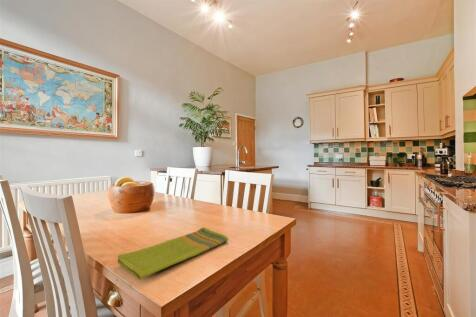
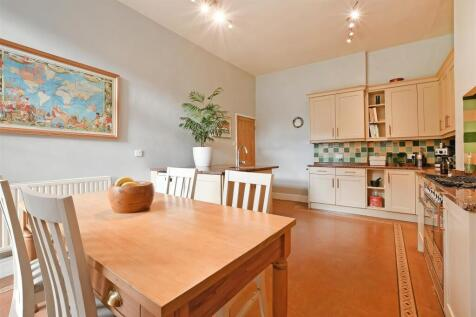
- dish towel (179, 247)
